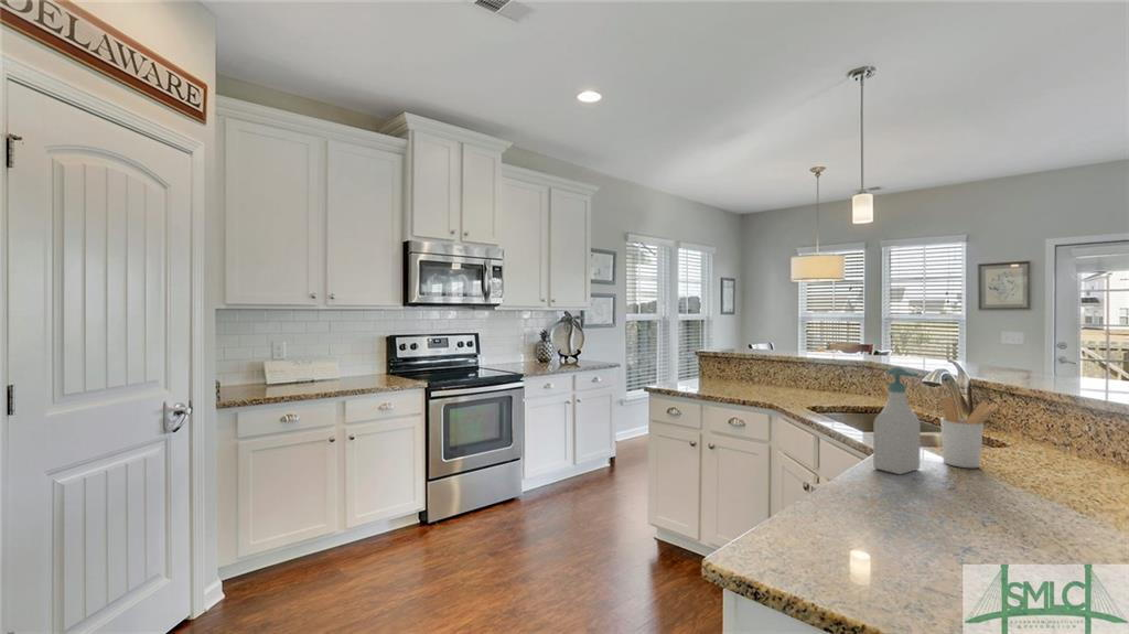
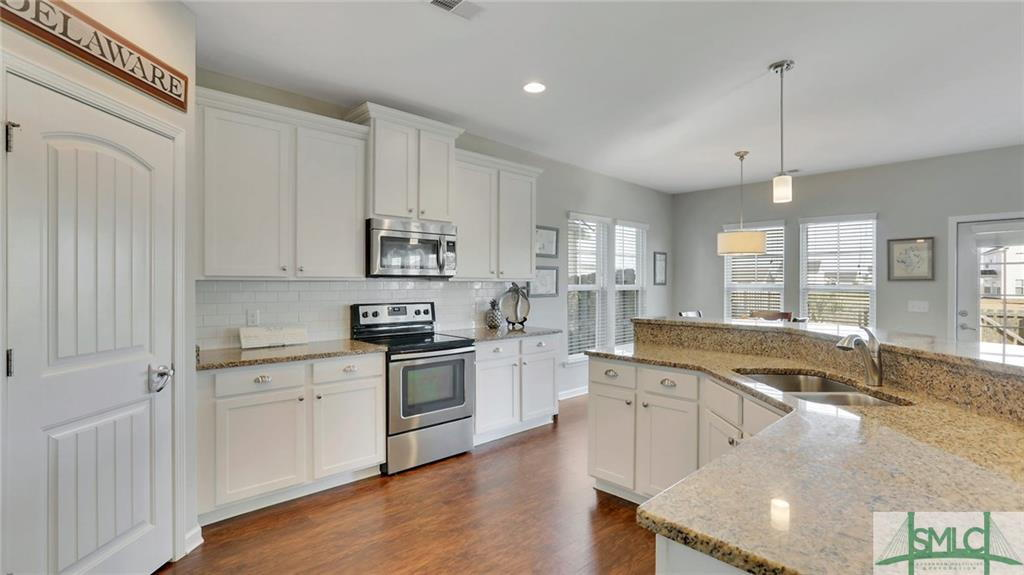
- soap bottle (900, 418)
- utensil holder (969, 431)
